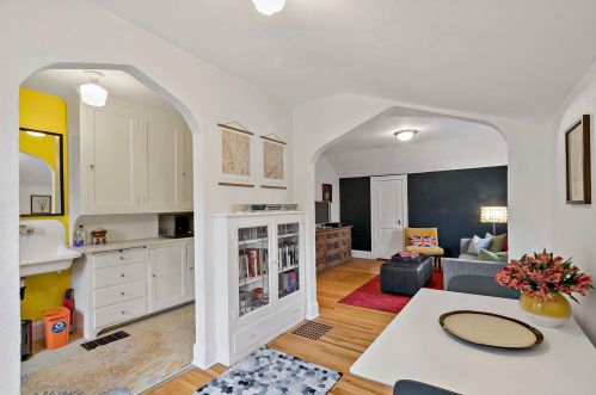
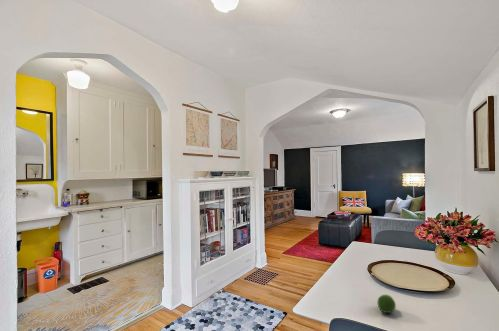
+ fruit (386, 303)
